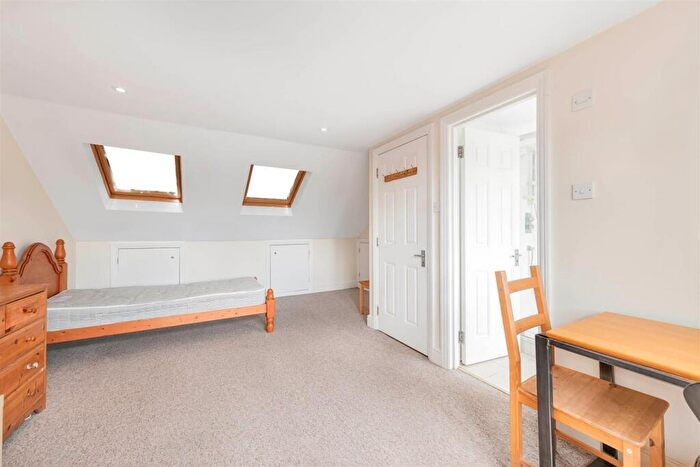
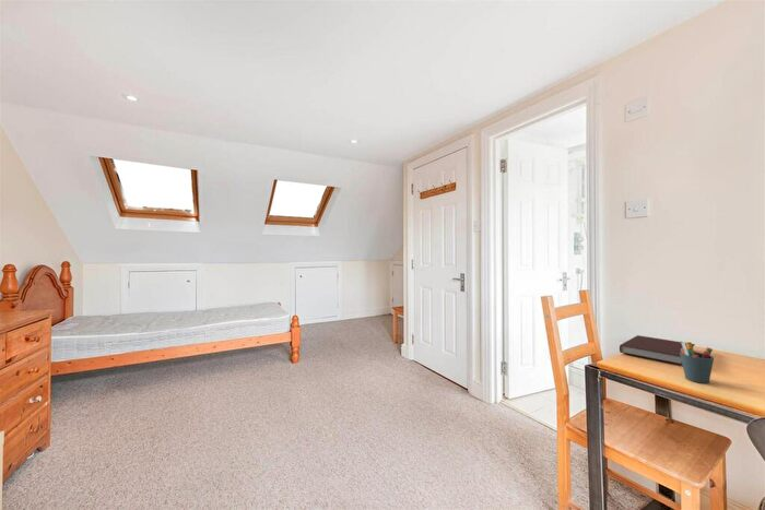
+ pen holder (696, 360)
+ notebook (657, 347)
